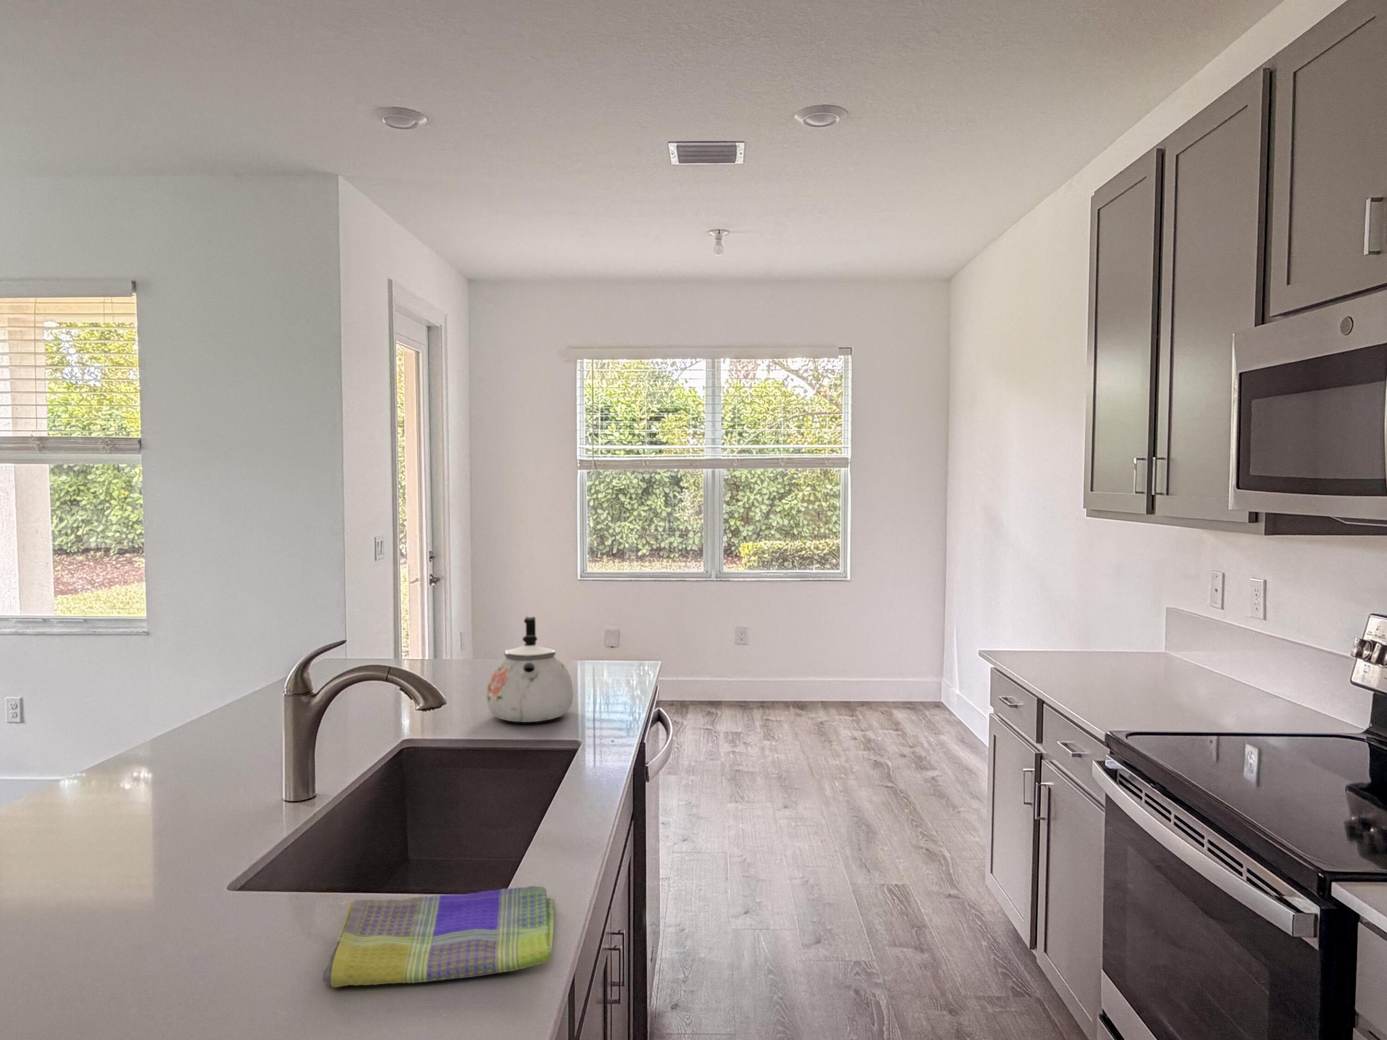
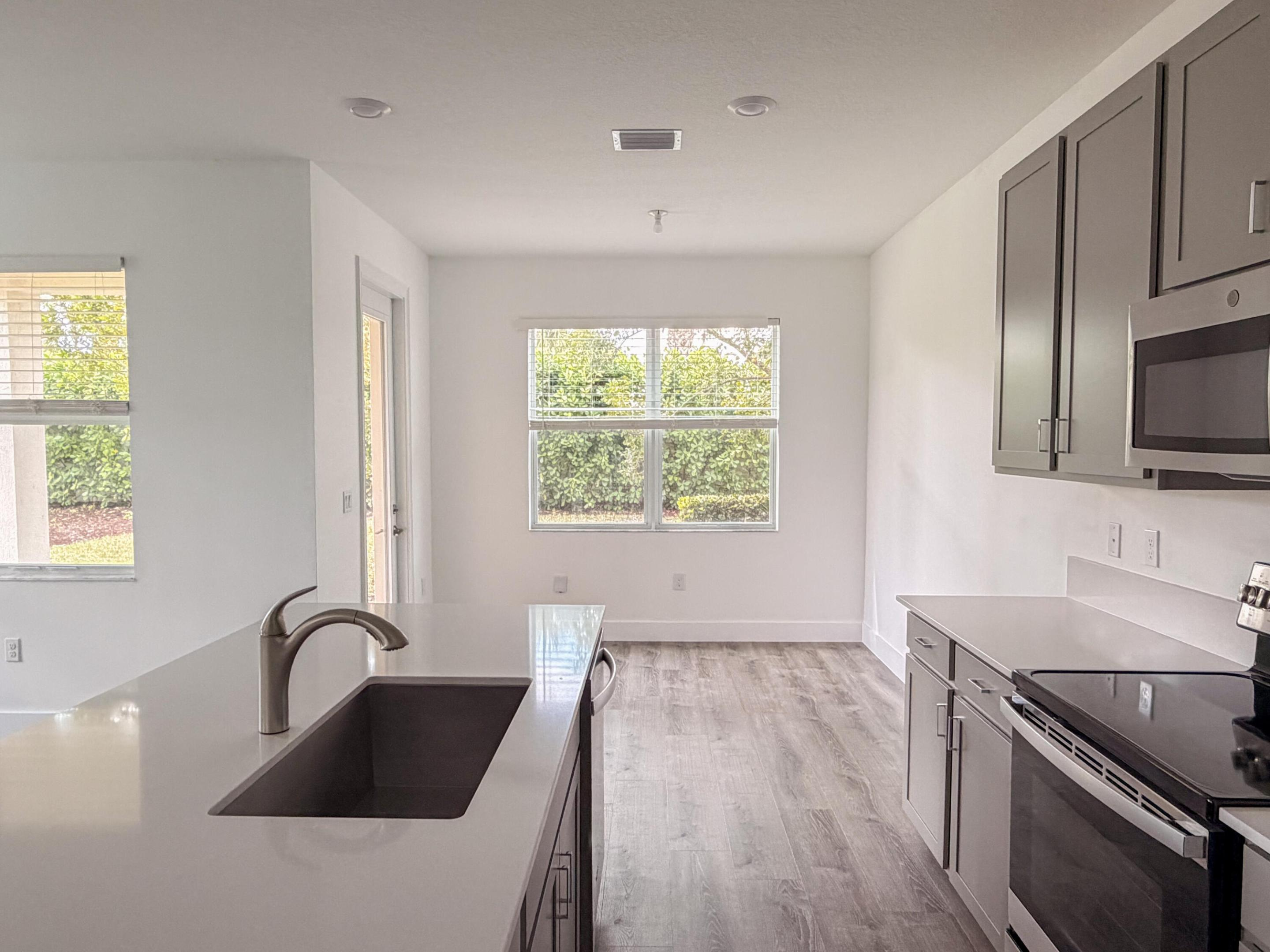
- kettle (531, 666)
- dish towel (446, 931)
